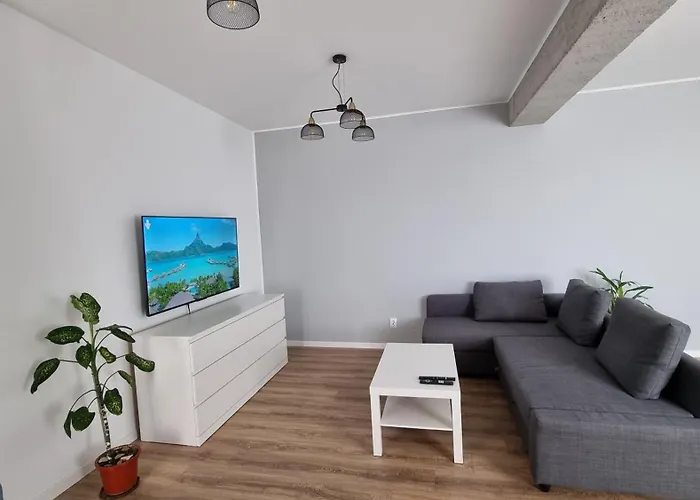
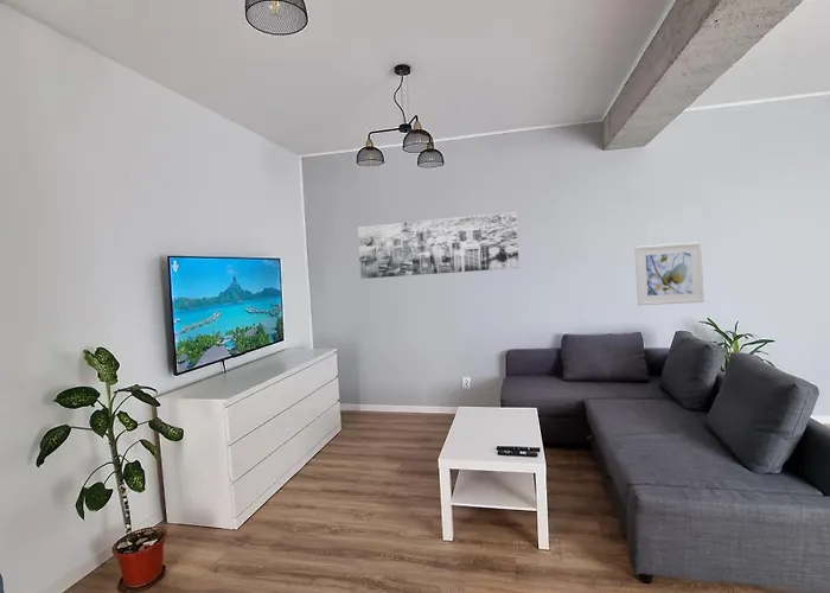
+ wall art (435, 247)
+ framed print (669, 274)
